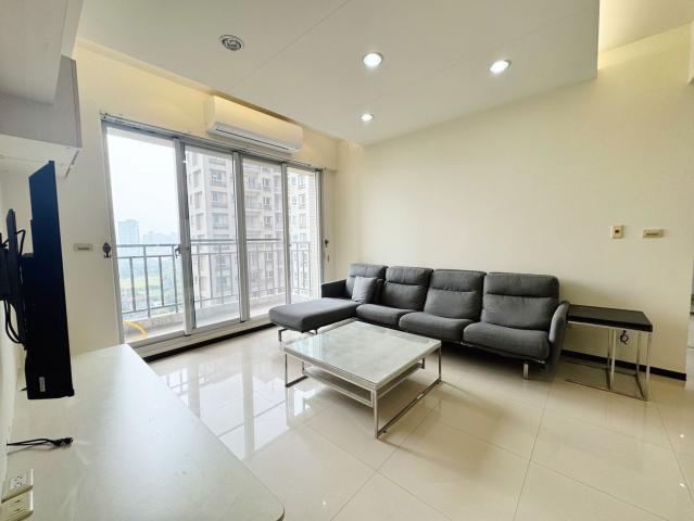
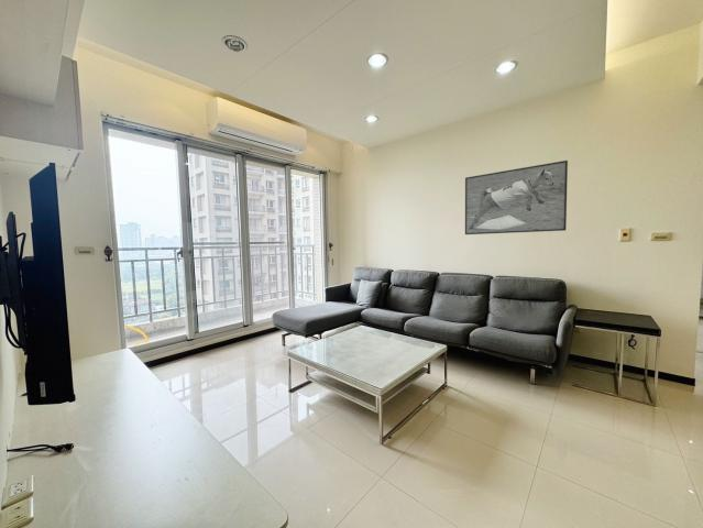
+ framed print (510, 201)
